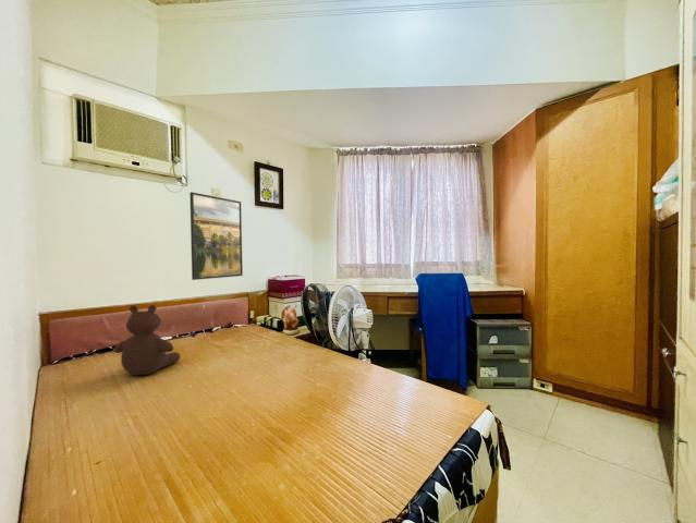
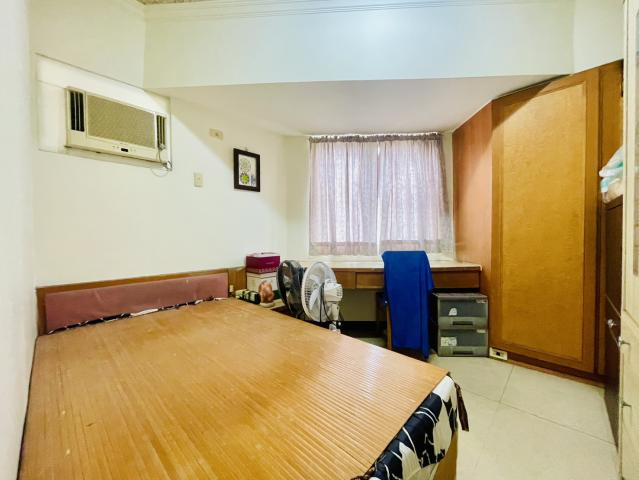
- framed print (218, 238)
- teddy bear (150, 336)
